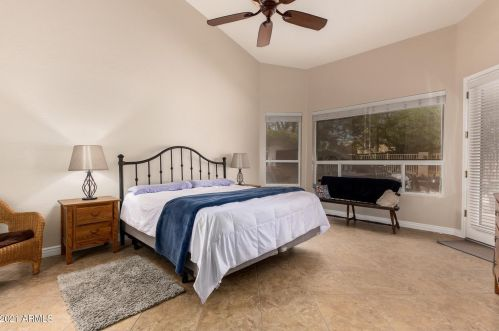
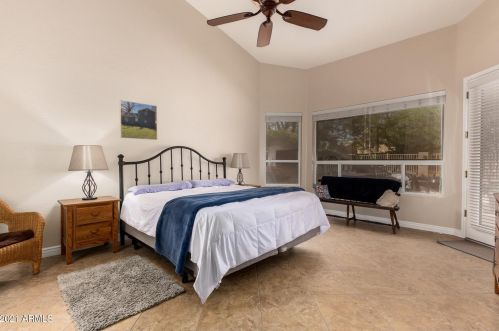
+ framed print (139, 121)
